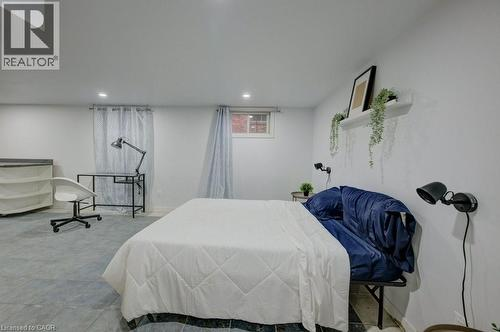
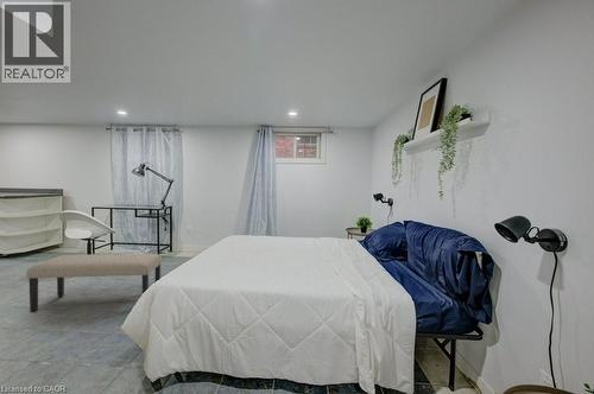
+ bench (101, 275)
